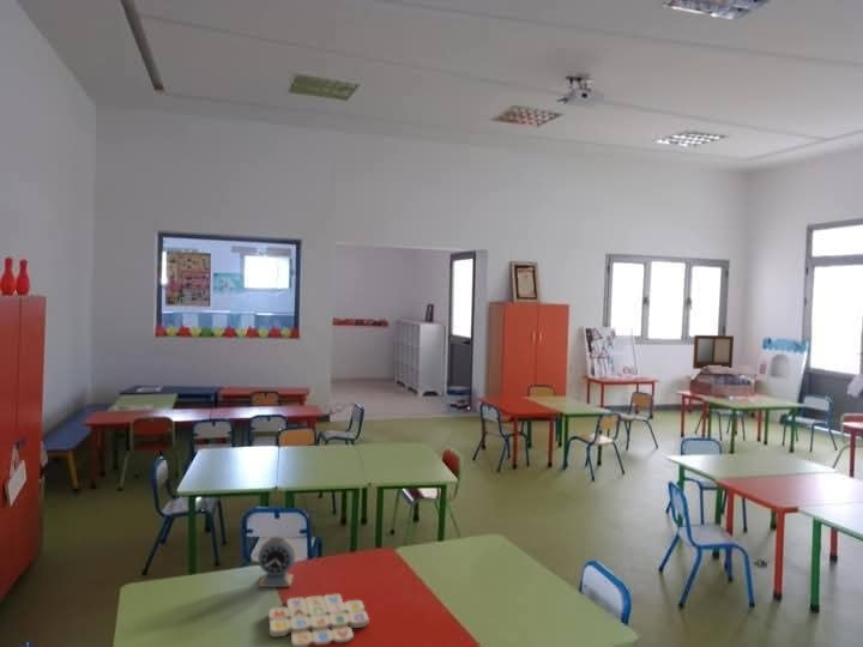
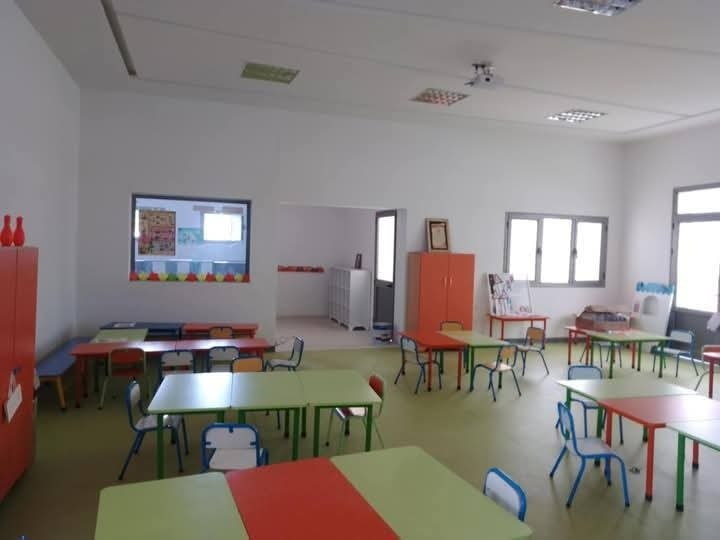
- alphabet tiles (318, 616)
- writing board (714, 352)
- alarm clock (277, 558)
